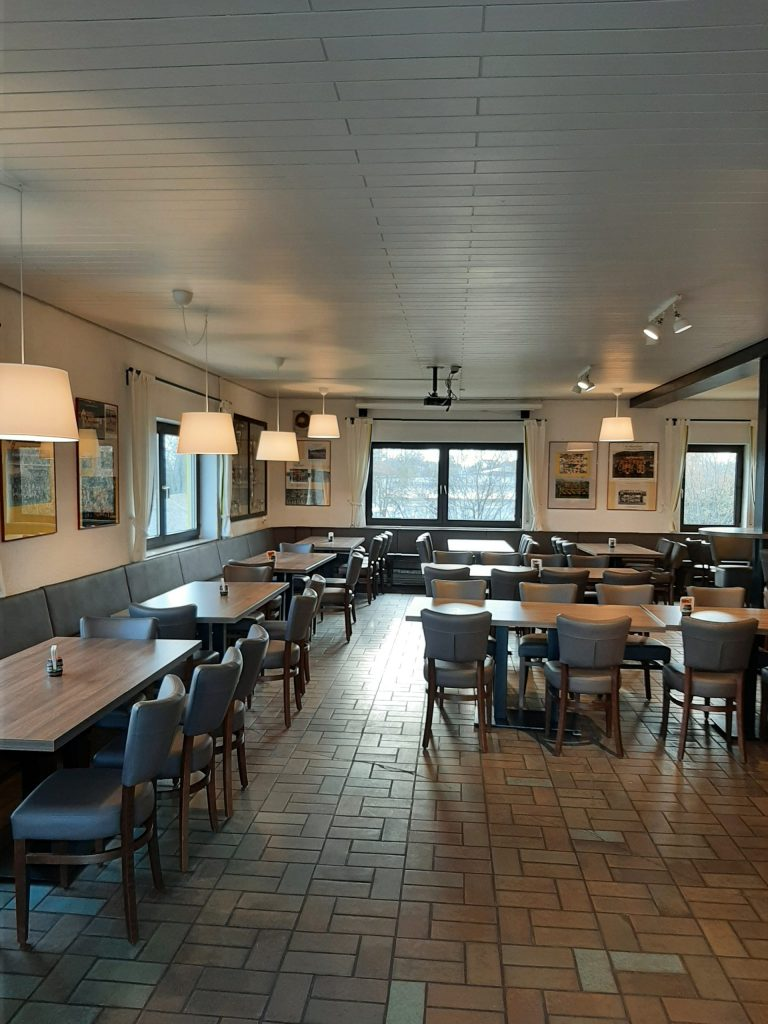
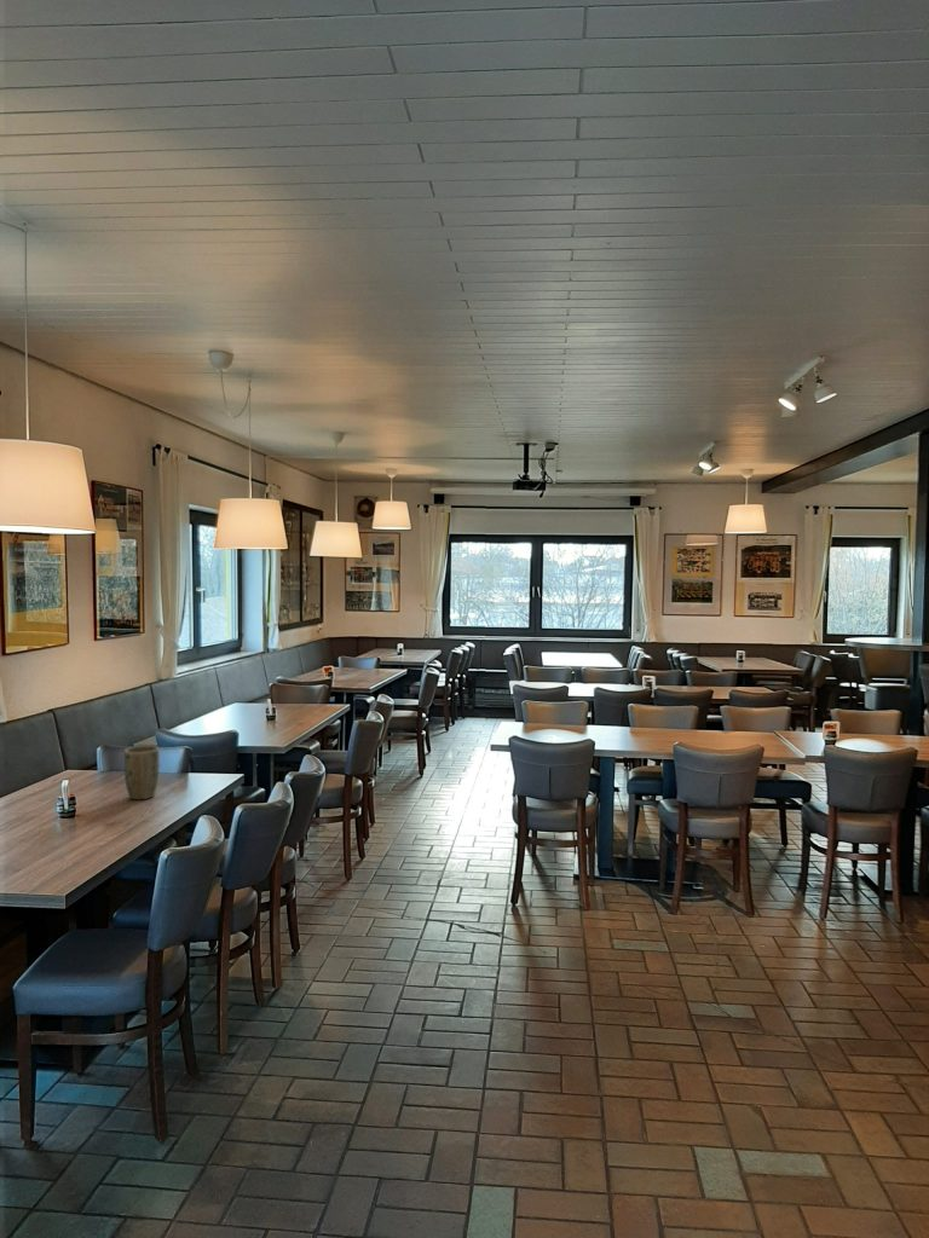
+ plant pot (142, 773)
